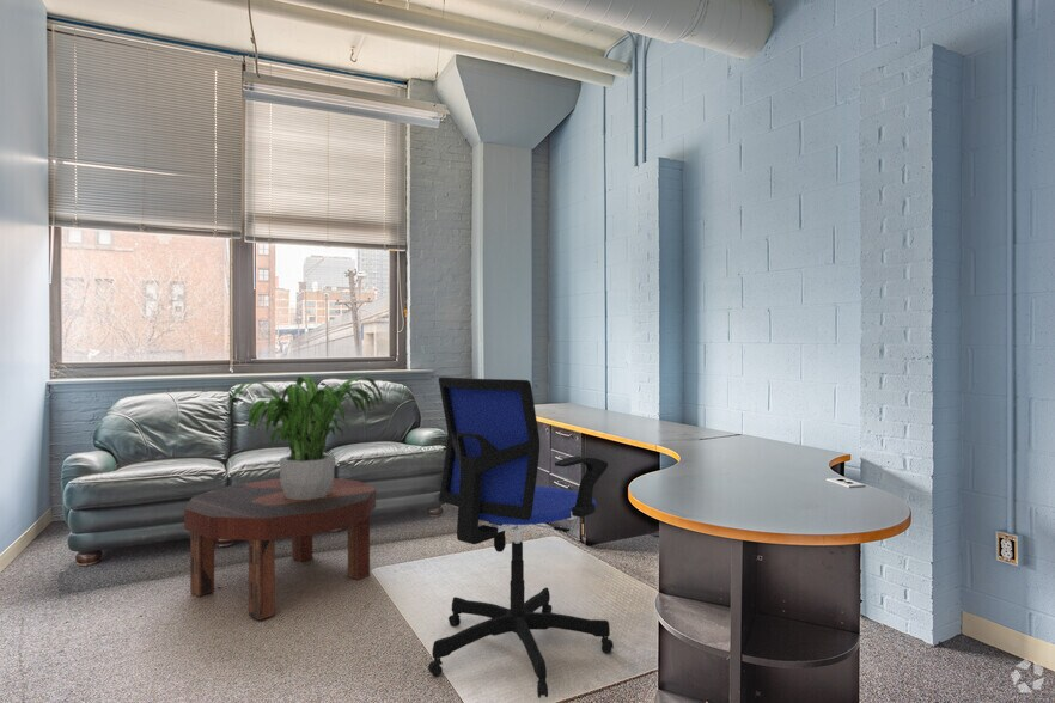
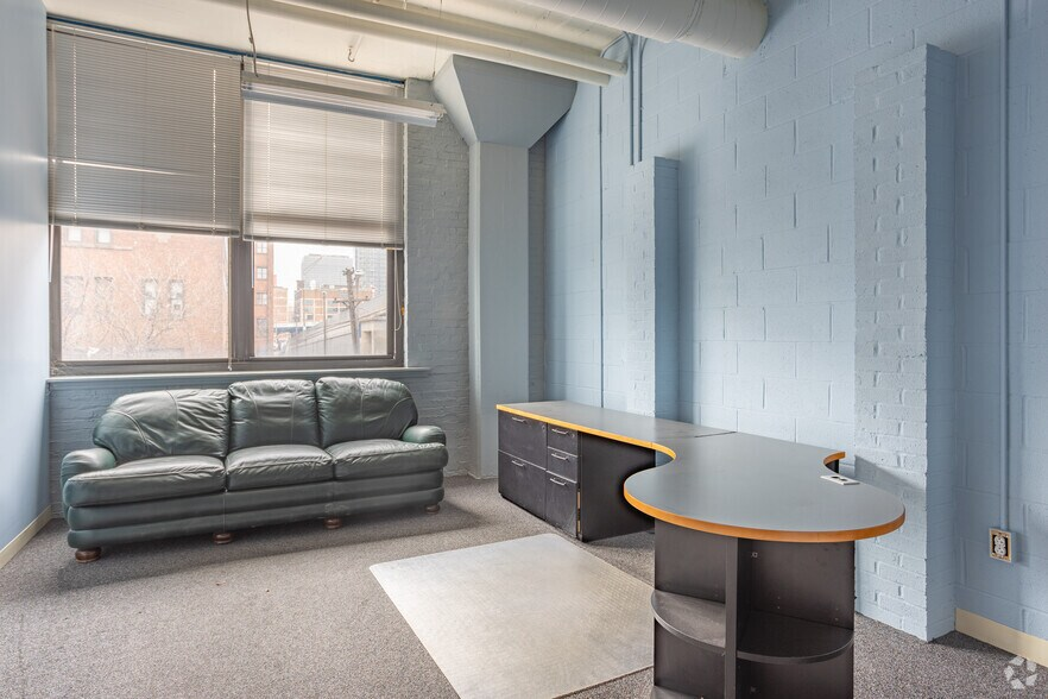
- coffee table (286, 537)
- potted plant (304, 435)
- office chair (511, 512)
